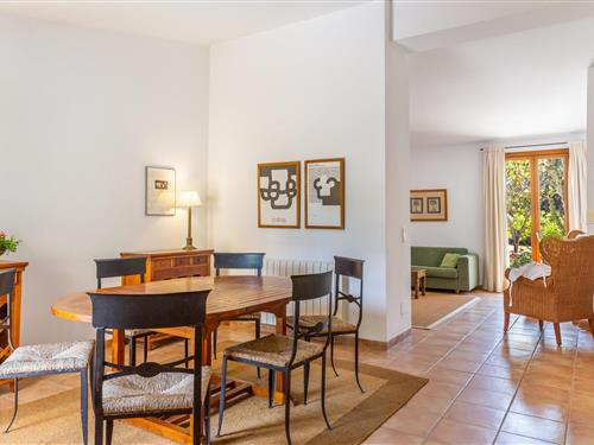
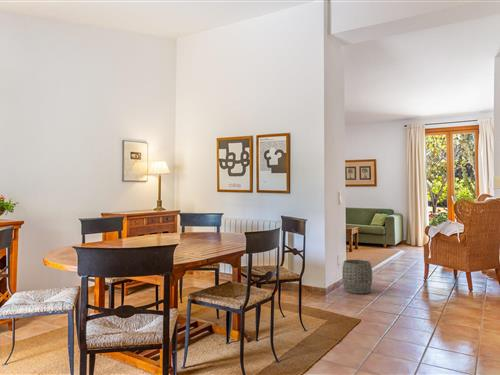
+ woven basket (357, 276)
